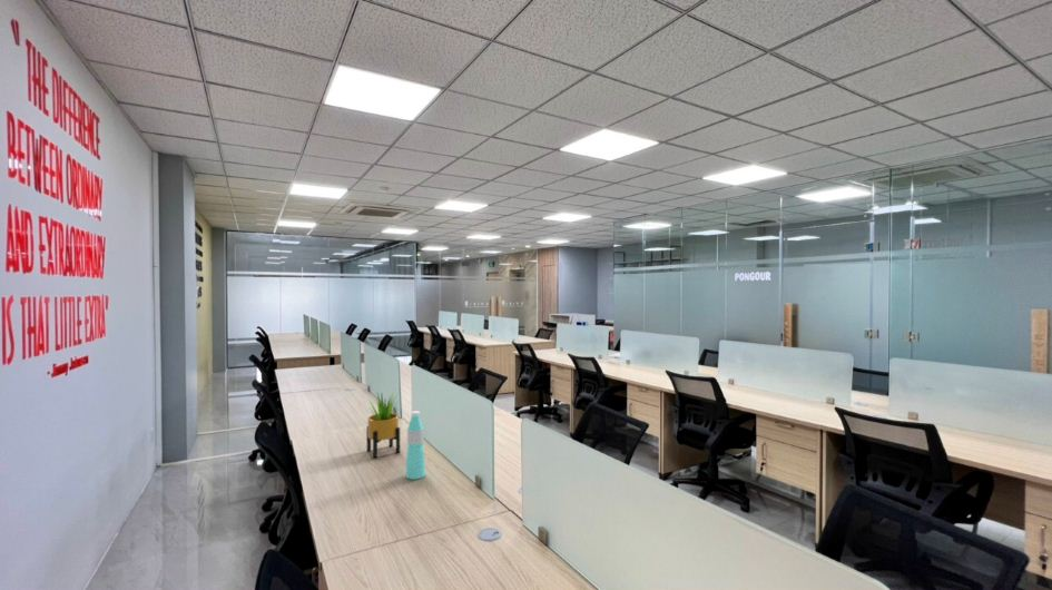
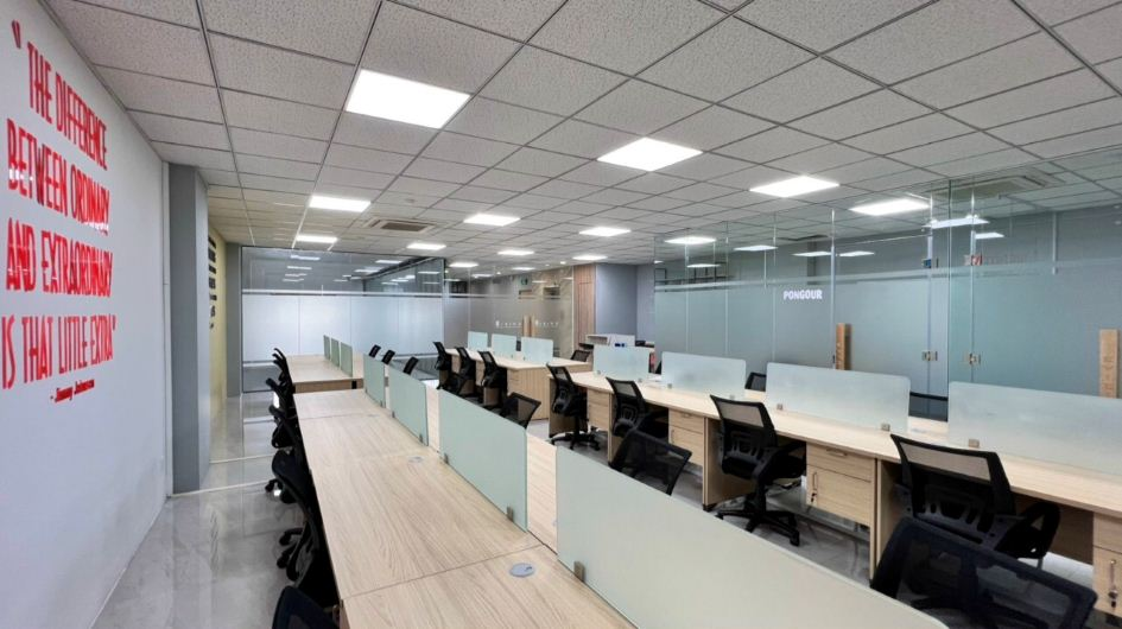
- water bottle (415, 443)
- potted plant (383, 421)
